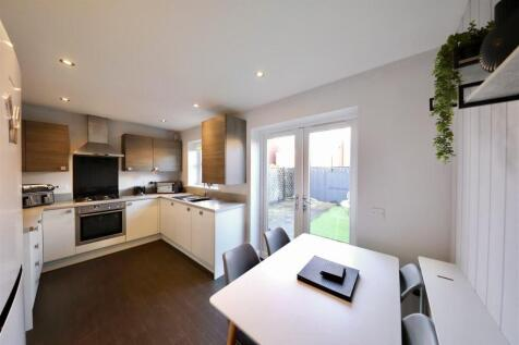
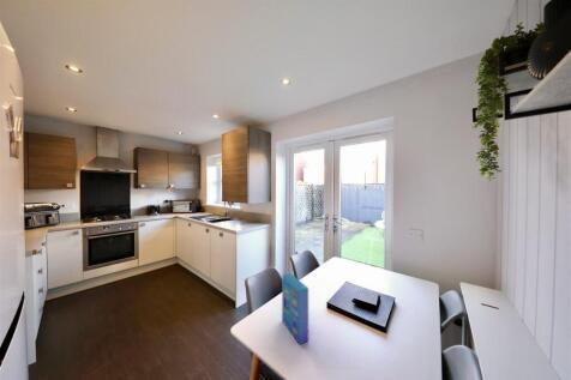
+ cereal box (294, 304)
